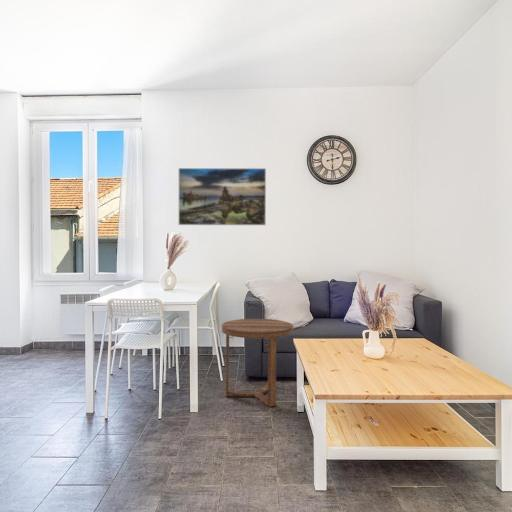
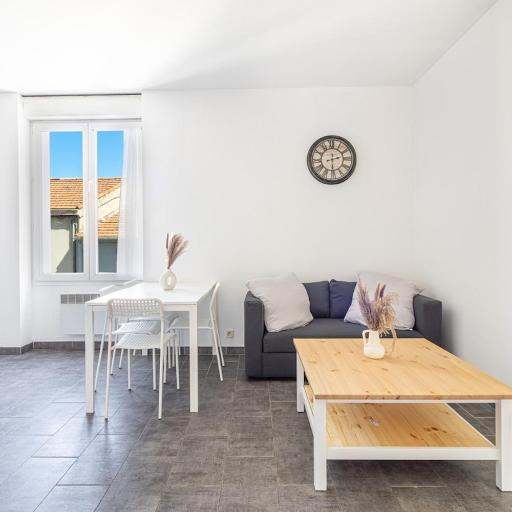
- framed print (222, 196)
- side table (268, 360)
